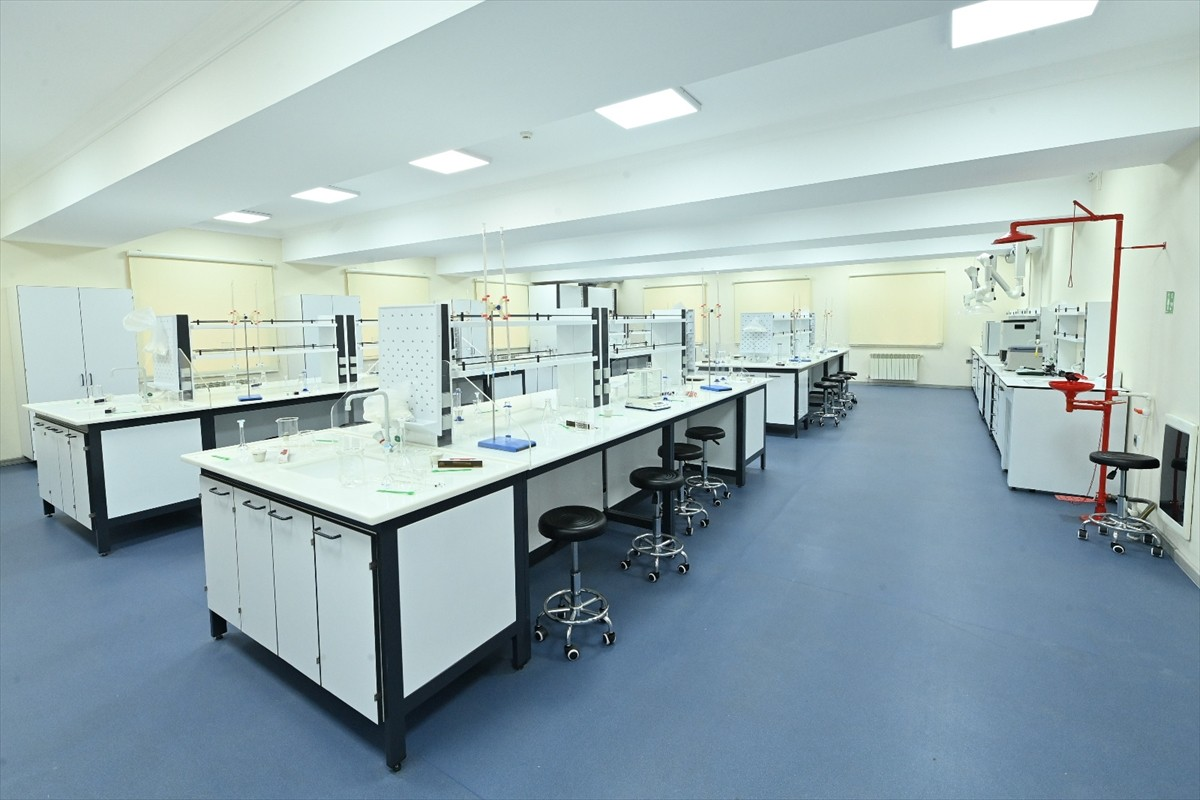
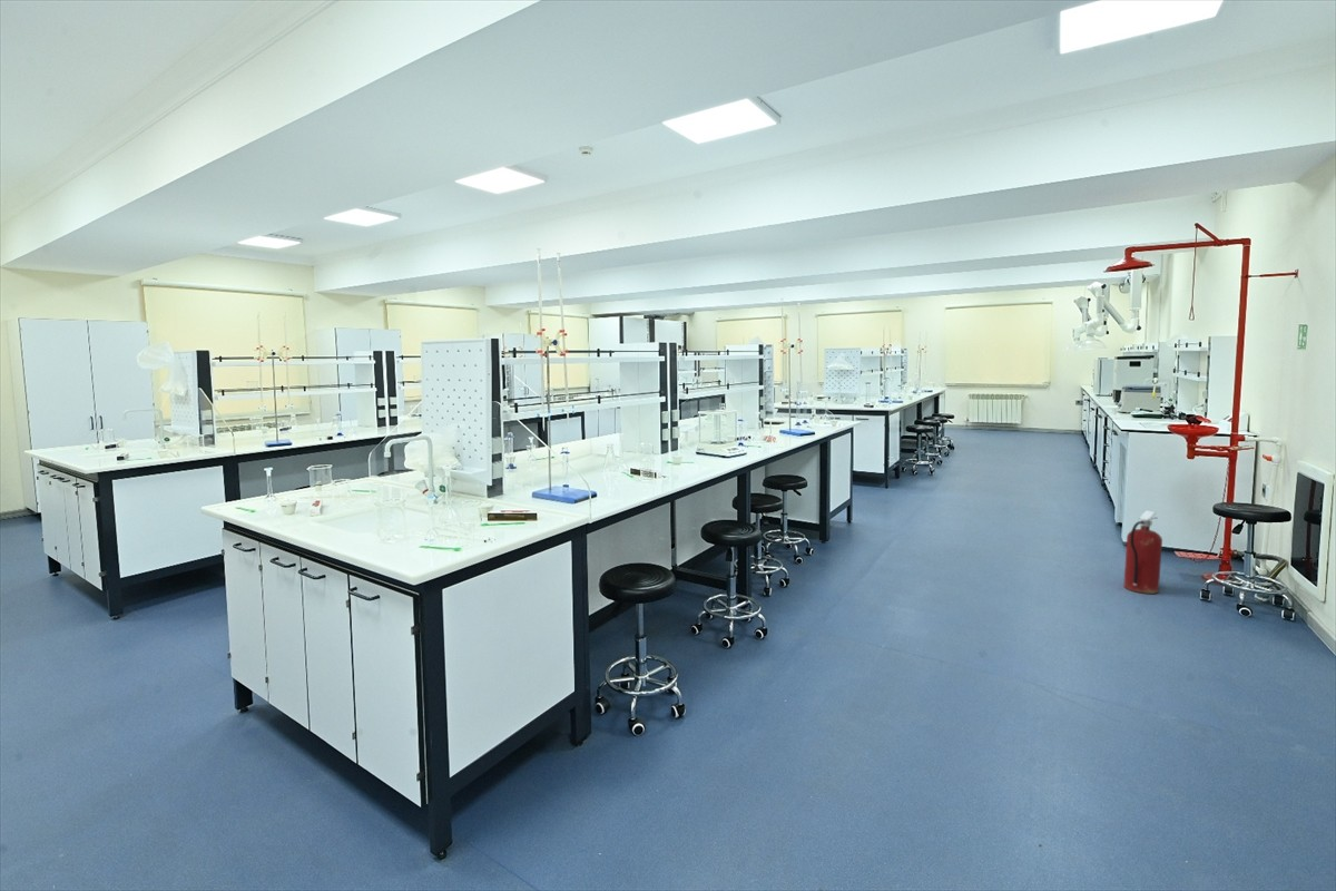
+ fire extinguisher (1140, 551)
